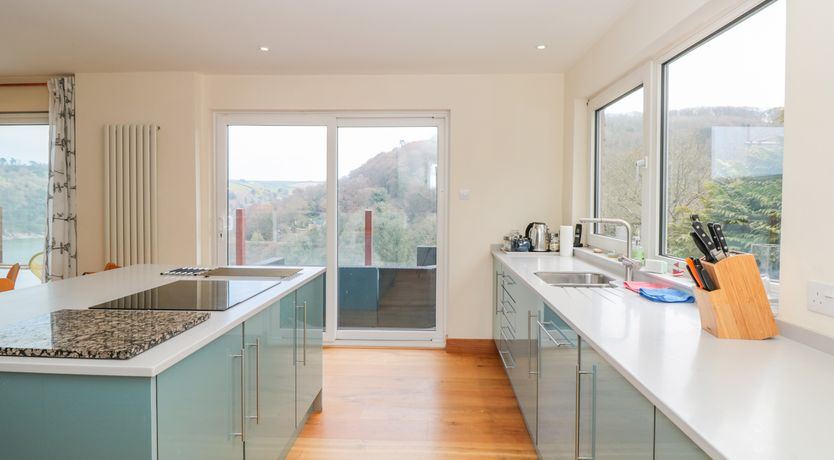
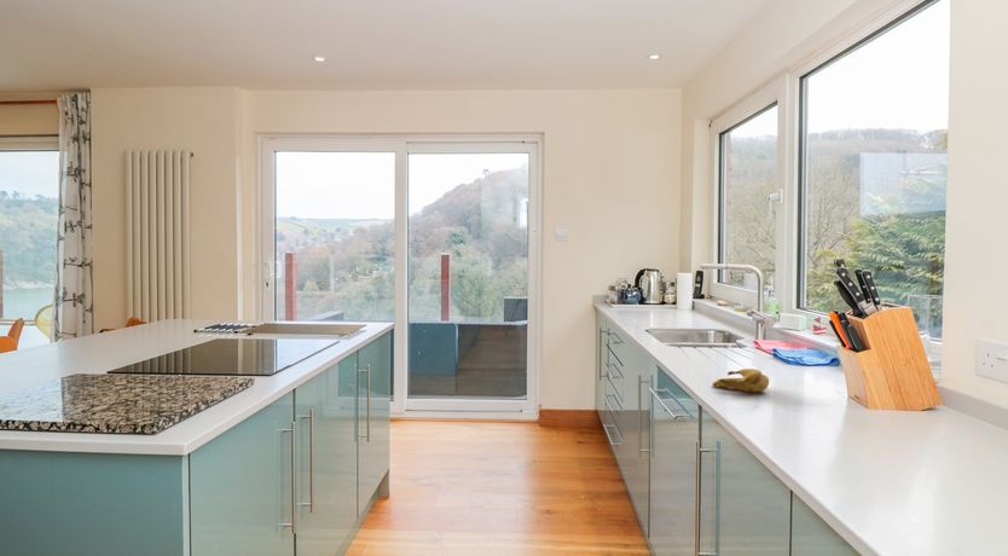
+ banana (740, 378)
